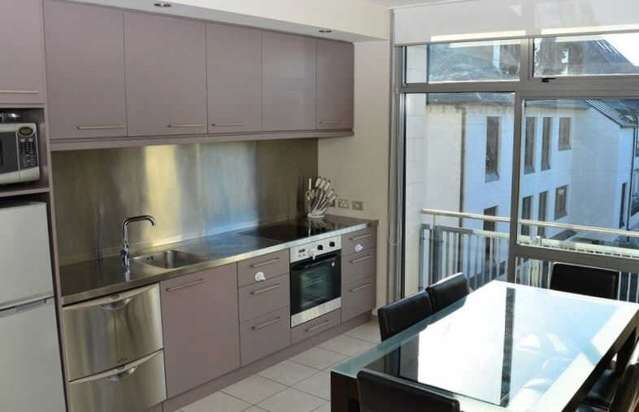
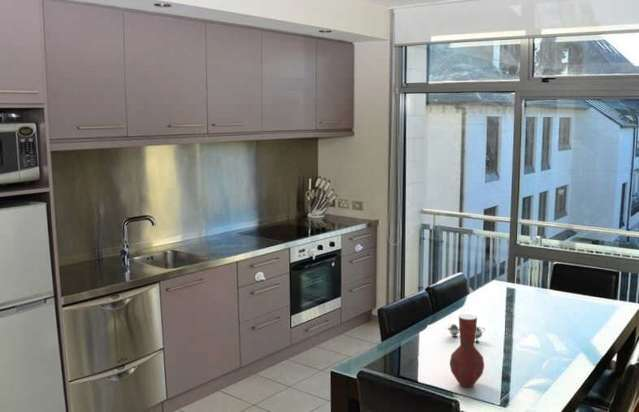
+ teapot (459, 330)
+ vase (467, 350)
